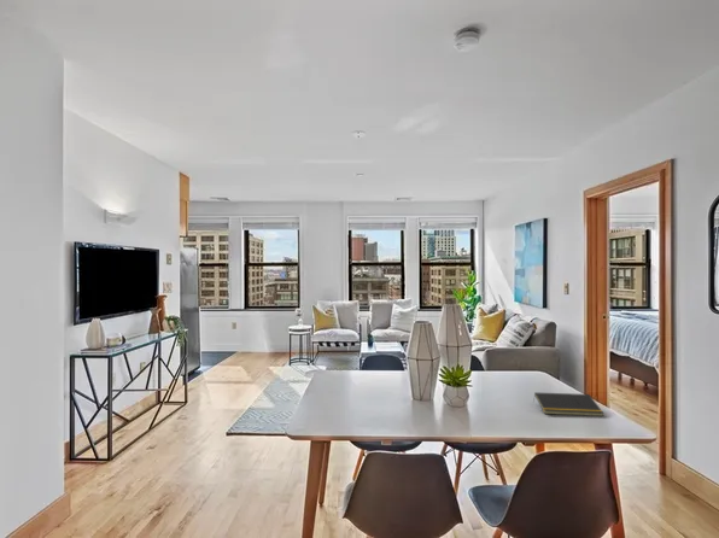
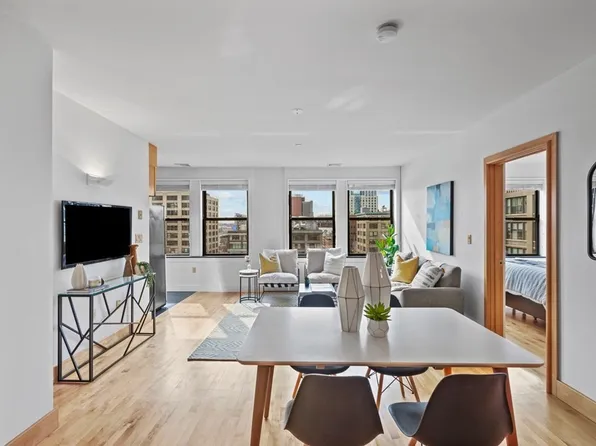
- notepad (567, 403)
